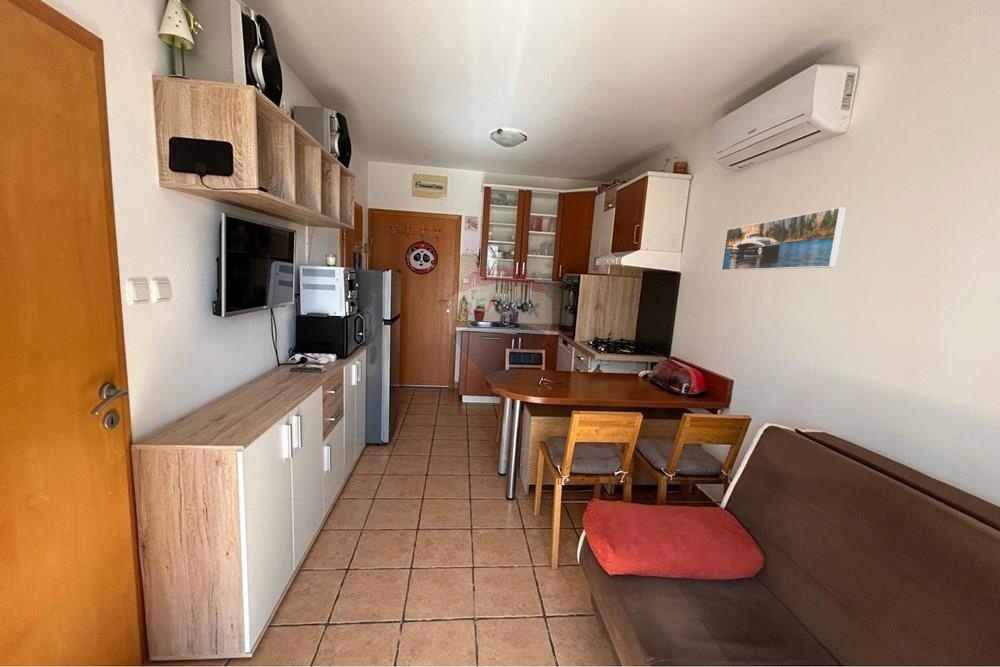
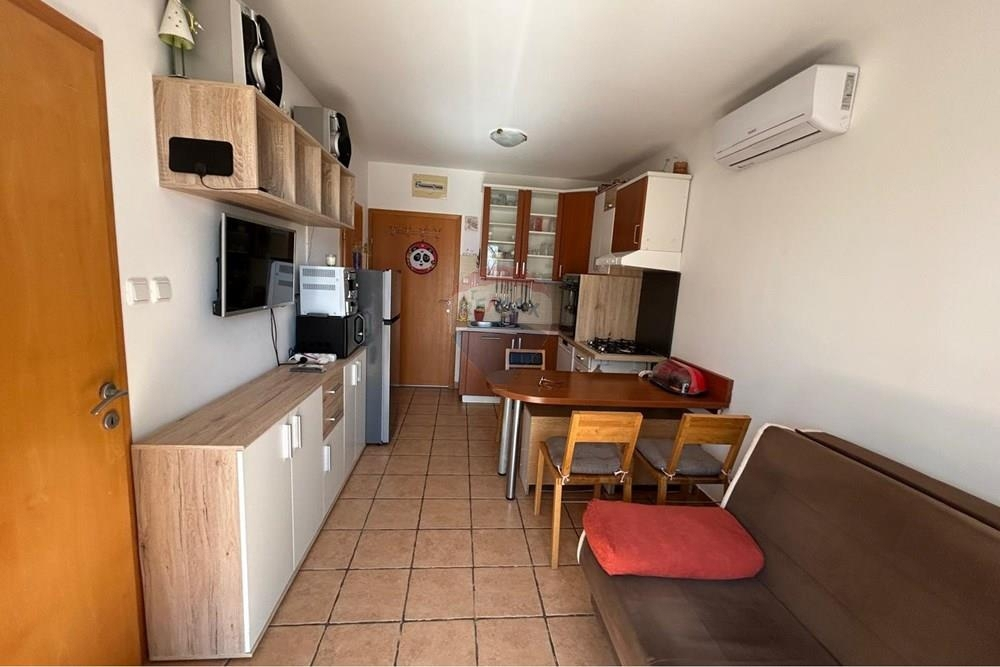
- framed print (772, 244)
